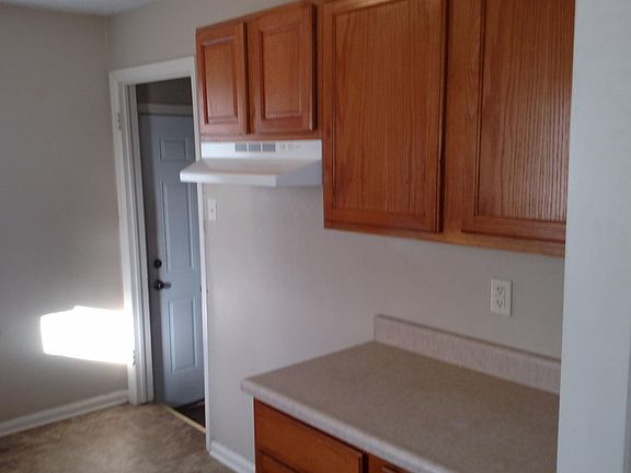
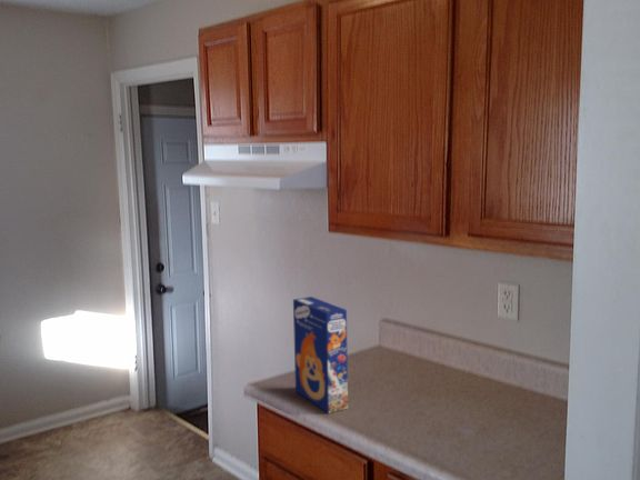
+ cereal box (319, 352)
